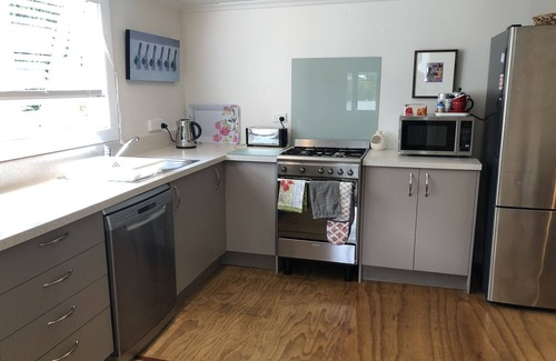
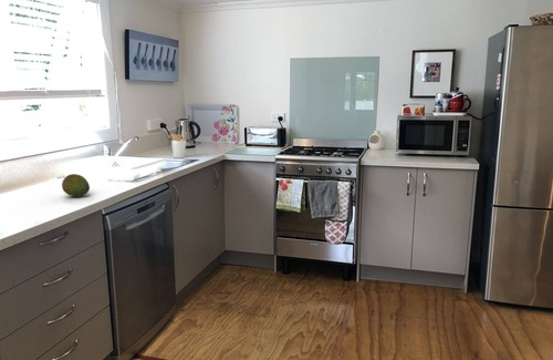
+ utensil holder (178, 144)
+ fruit (76, 185)
